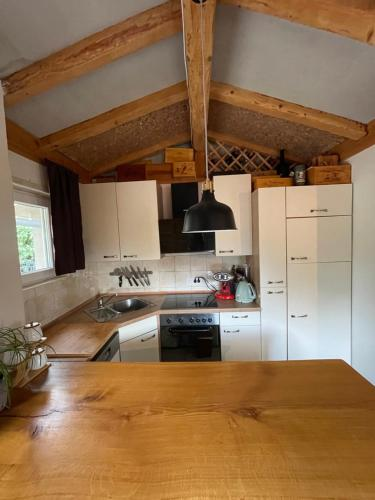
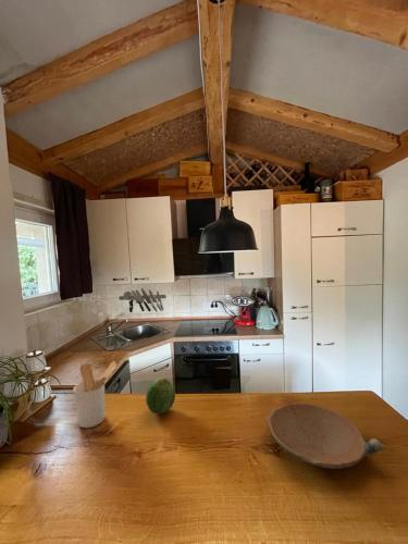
+ fruit (160, 394)
+ utensil holder (97, 392)
+ bowl (314, 433)
